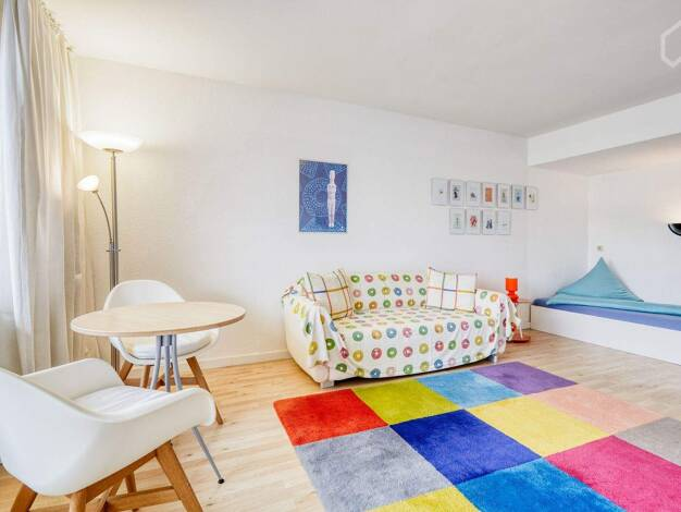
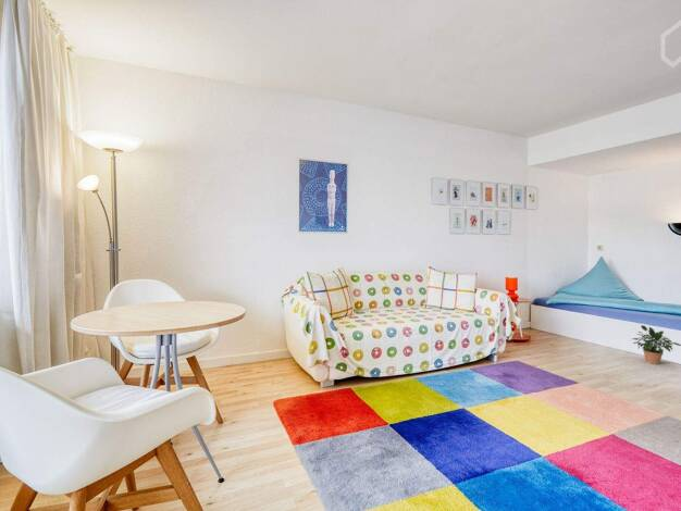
+ potted plant (656, 345)
